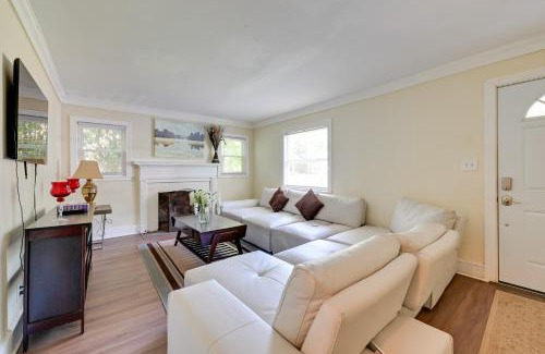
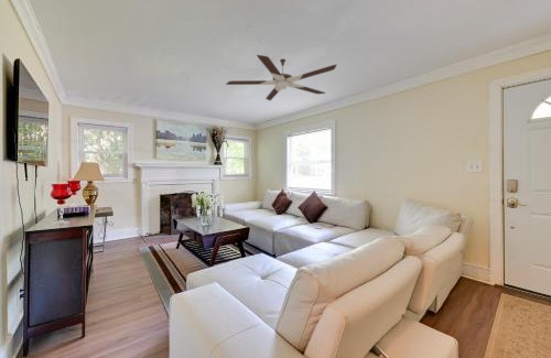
+ ceiling fan (278, 74)
